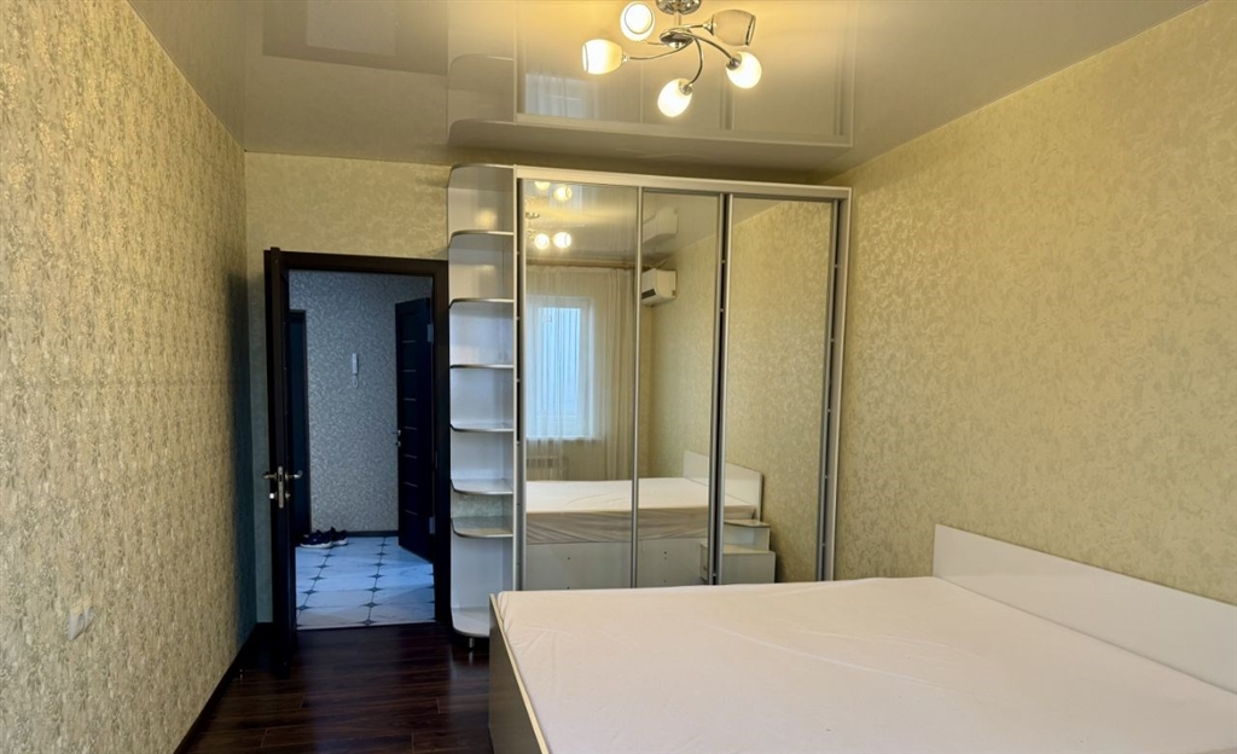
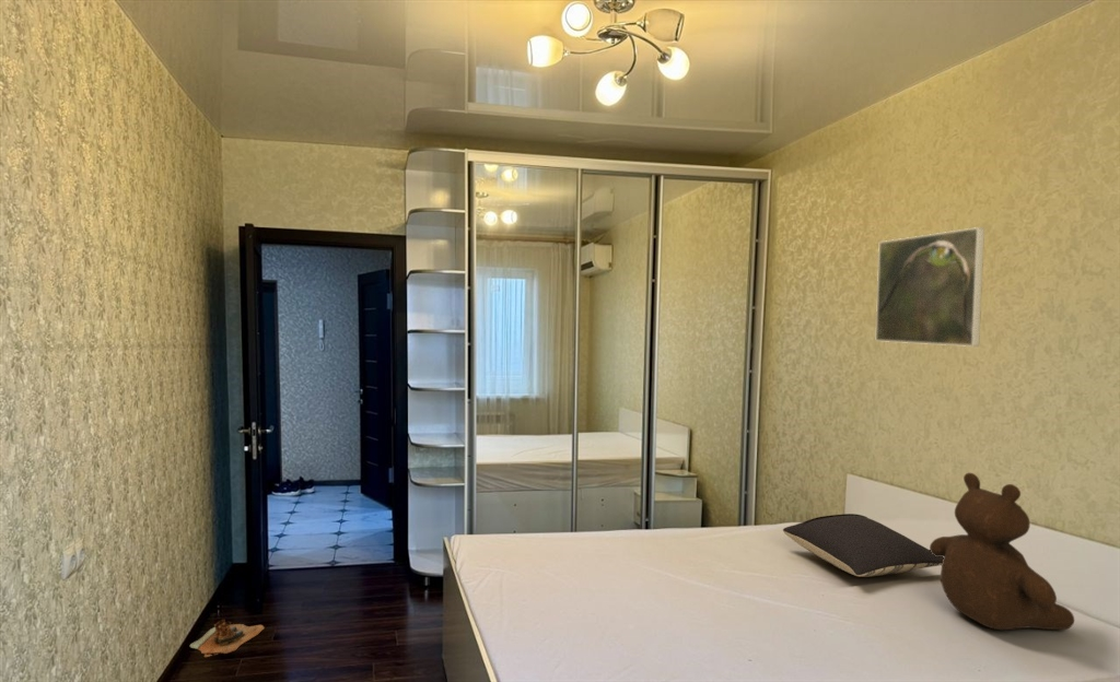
+ boots (228, 628)
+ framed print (924, 290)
+ teddy bear (1004, 548)
+ pillow (861, 545)
